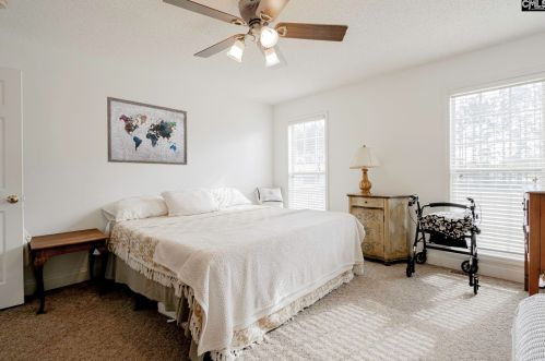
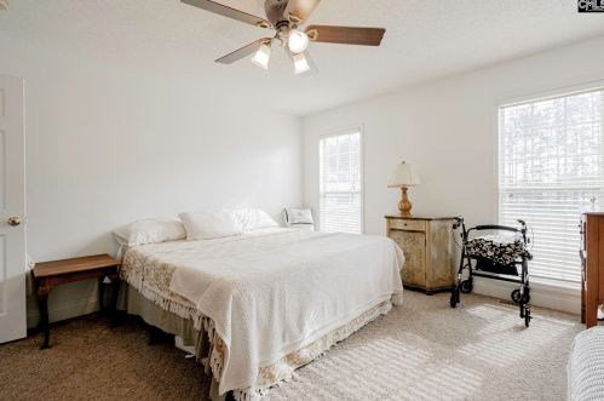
- wall art (151, 134)
